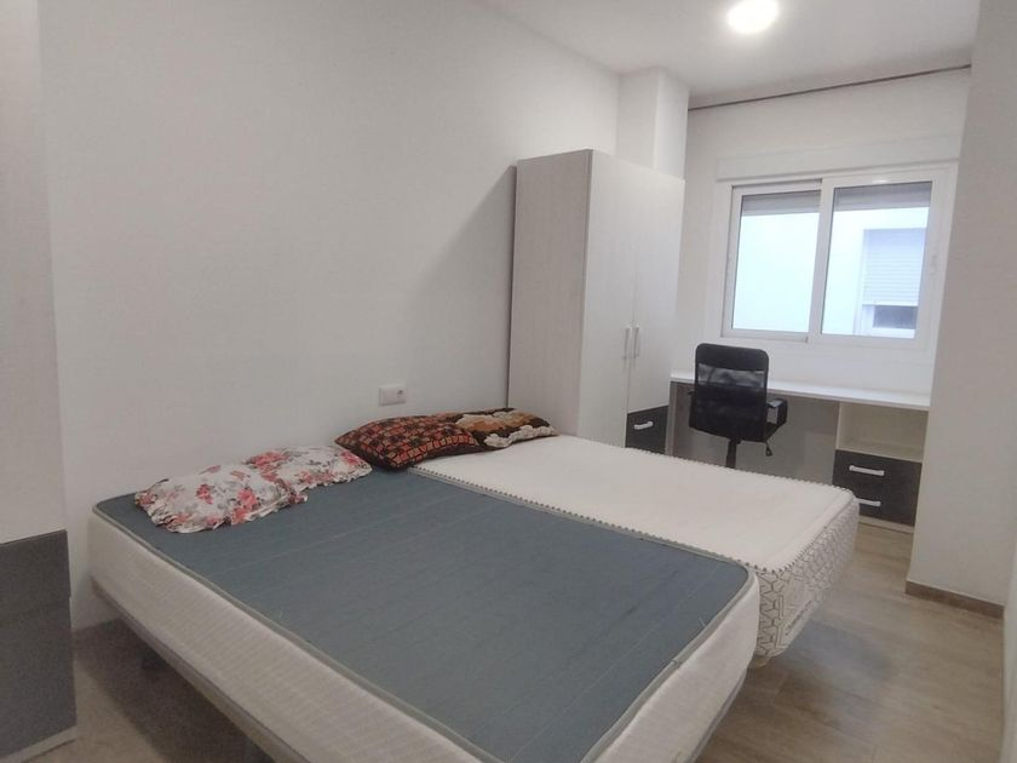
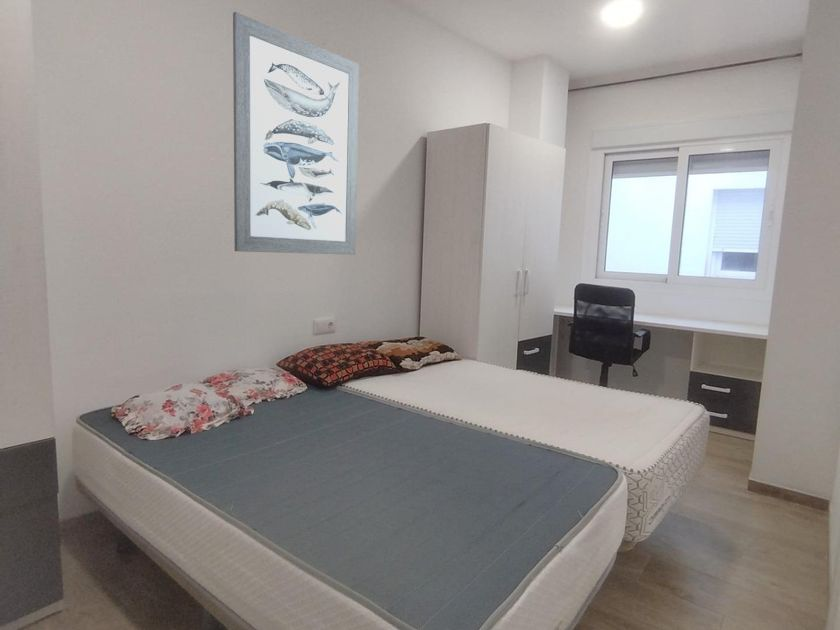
+ wall art (302, 149)
